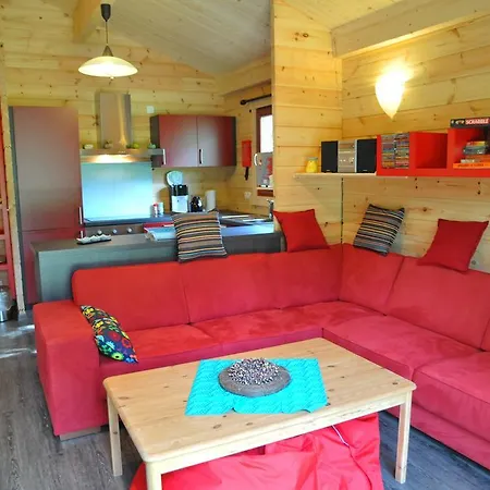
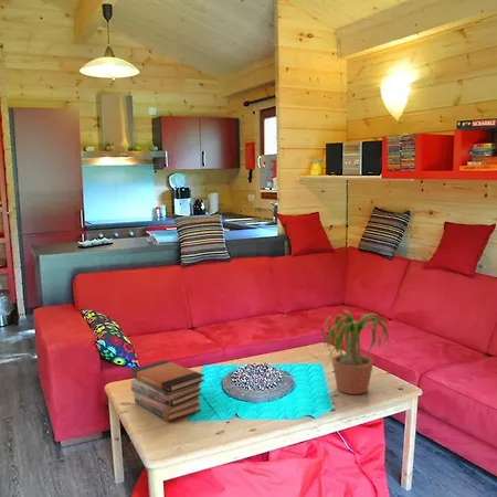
+ book stack (166, 389)
+ potted plant (352, 349)
